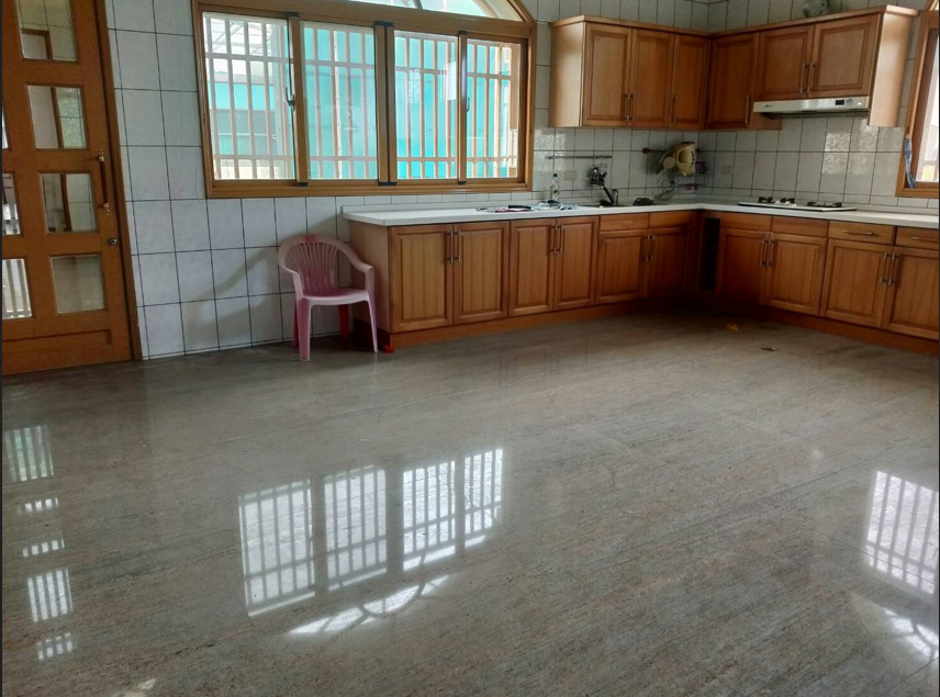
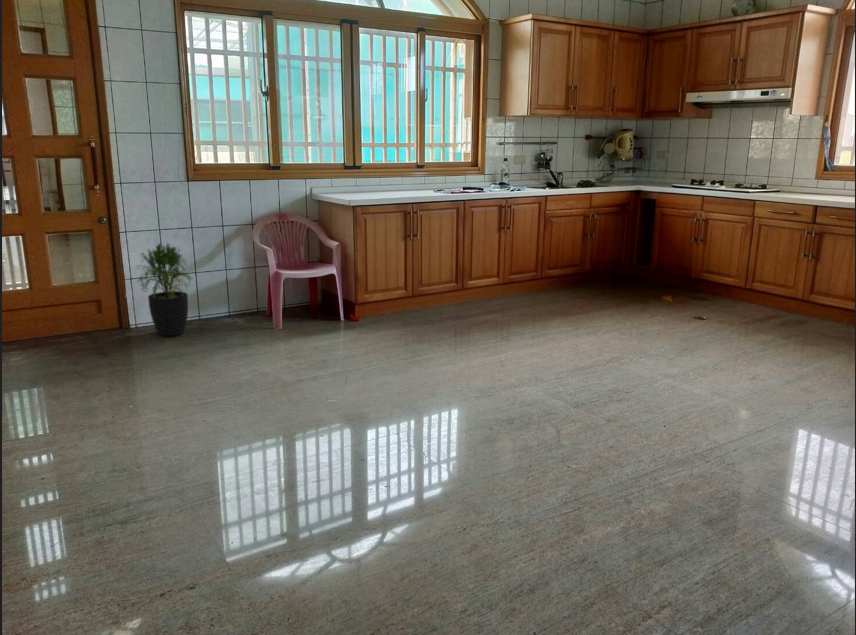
+ potted plant (163, 287)
